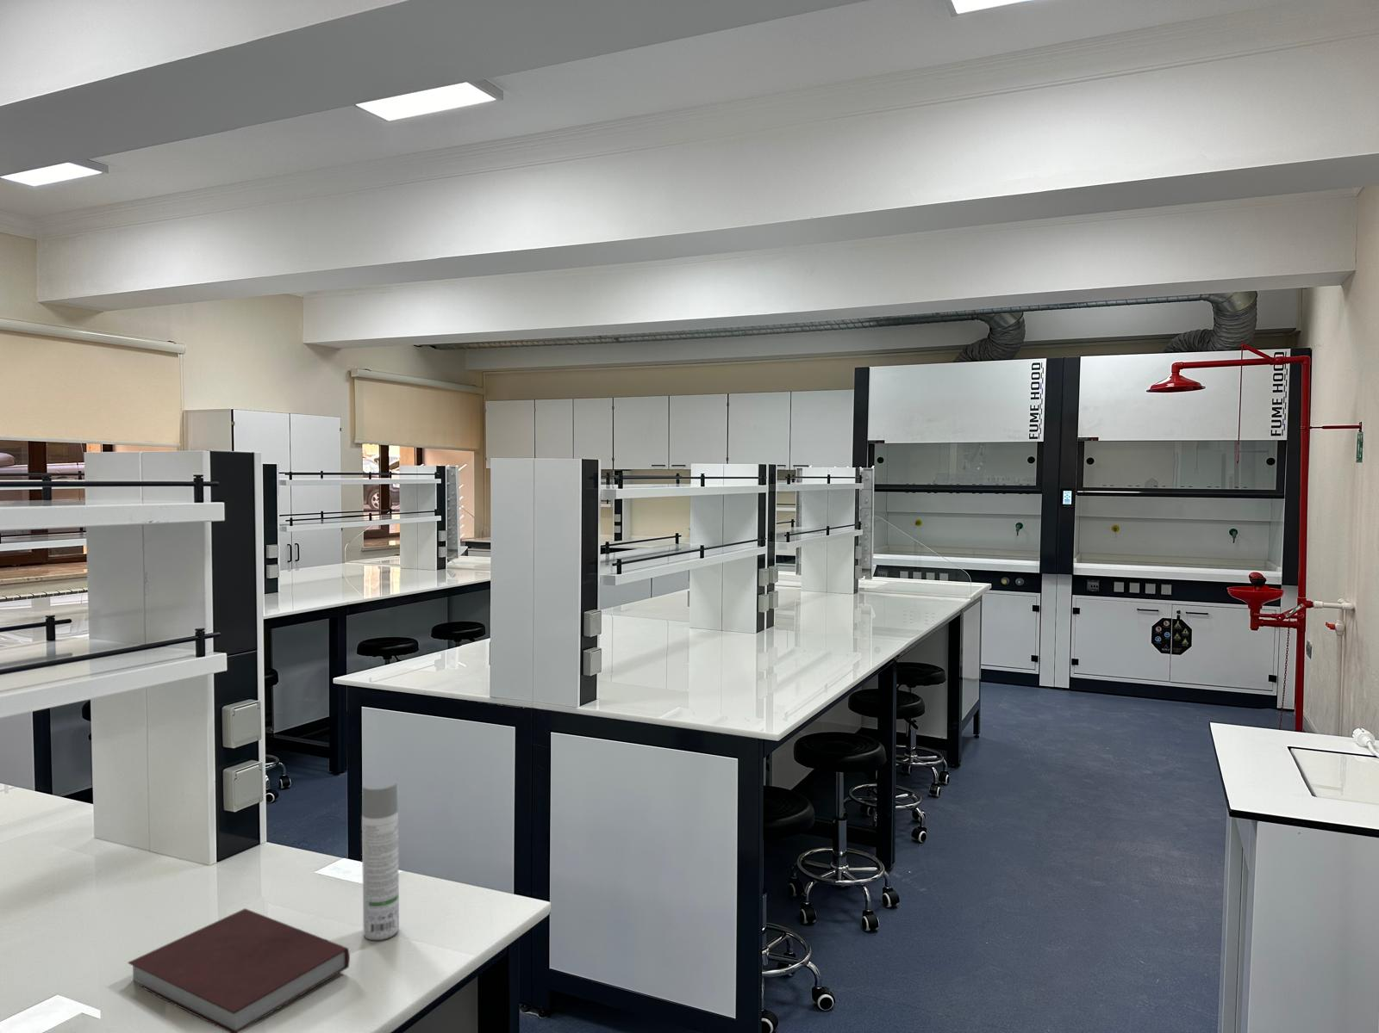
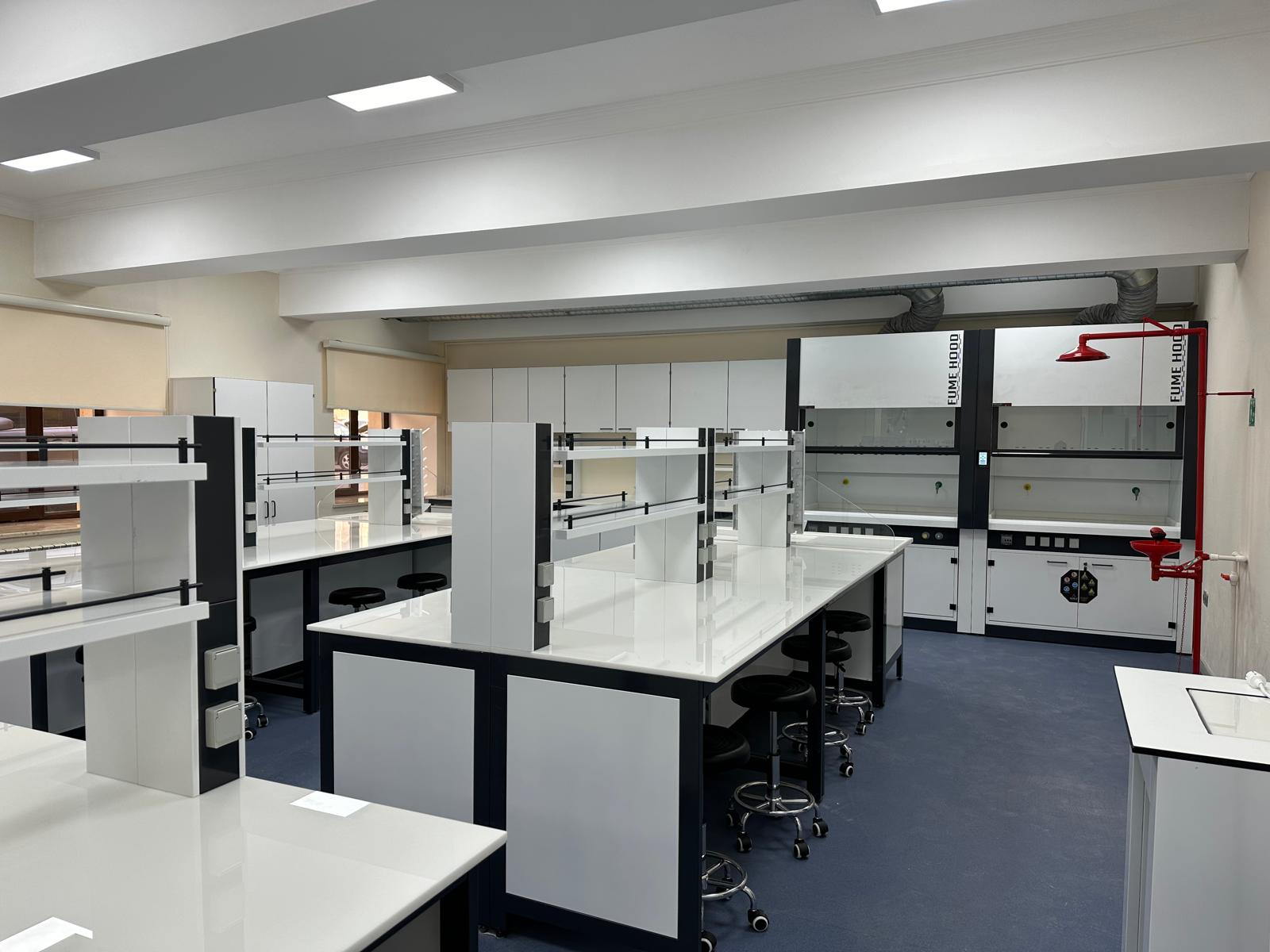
- notebook (240, 965)
- spray bottle (380, 857)
